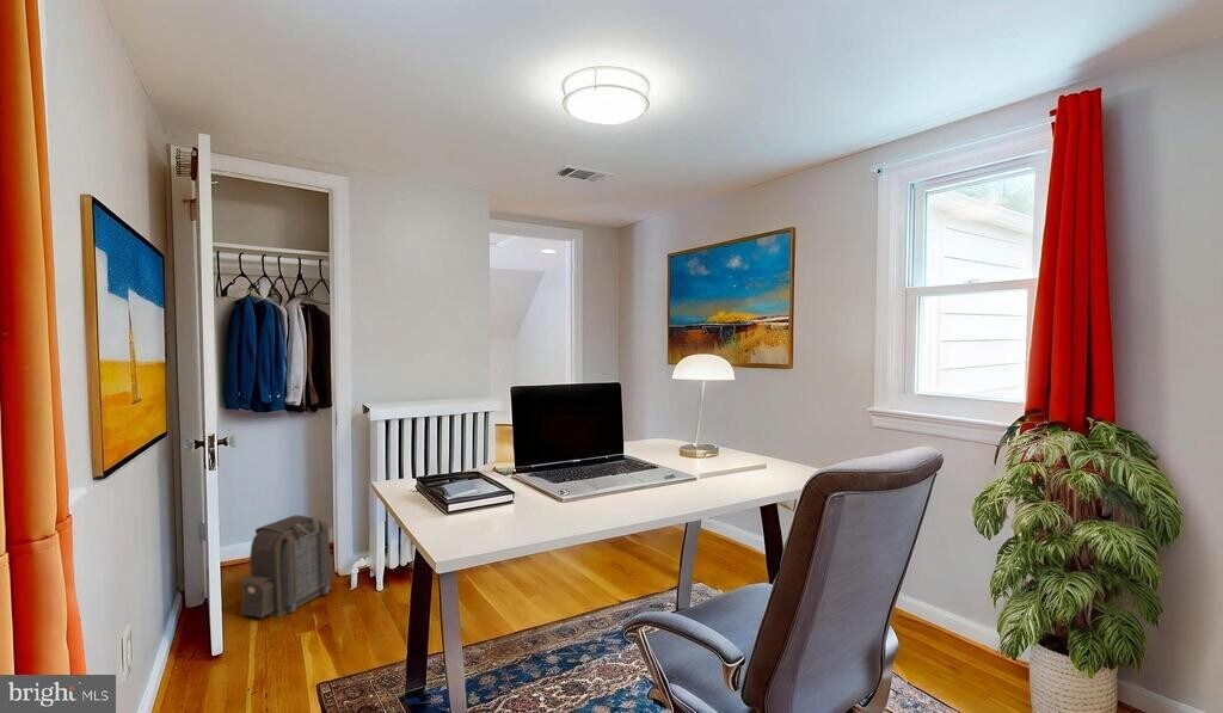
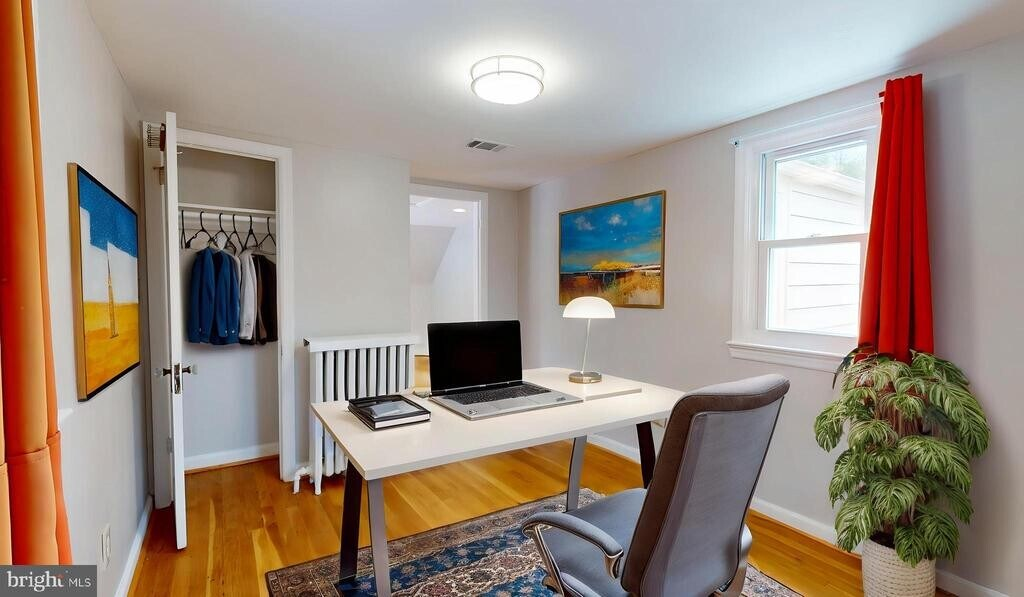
- backpack (290, 559)
